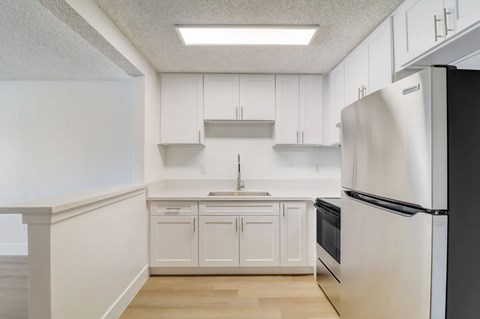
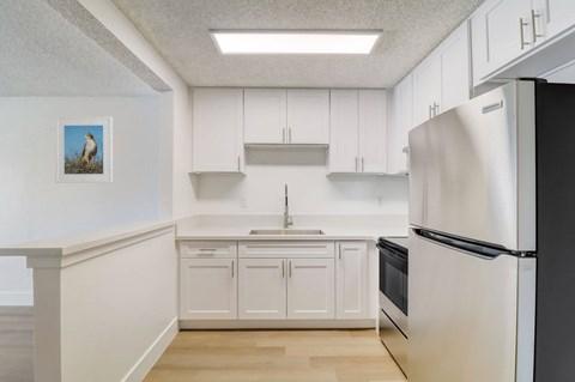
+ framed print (84, 150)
